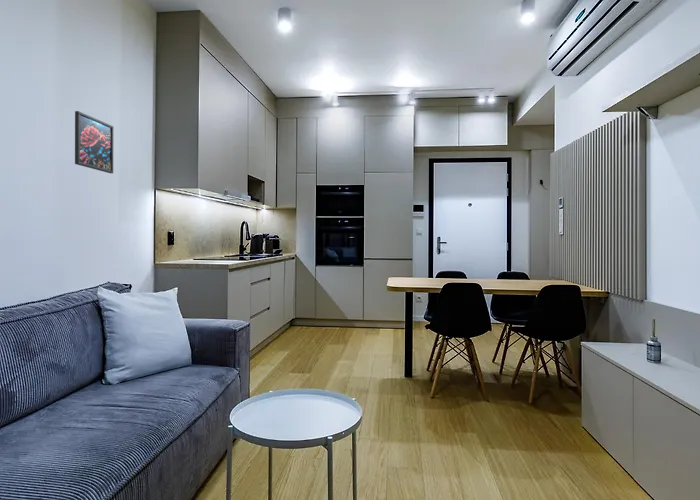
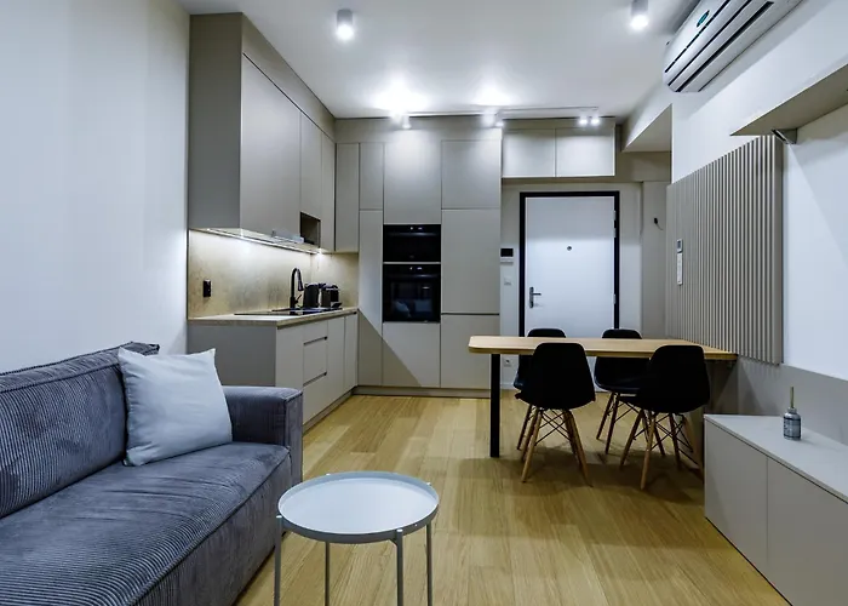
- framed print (95, 144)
